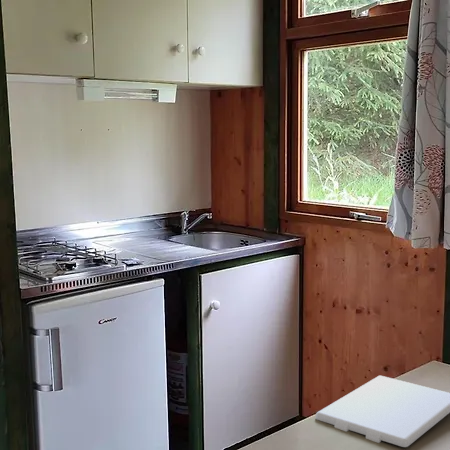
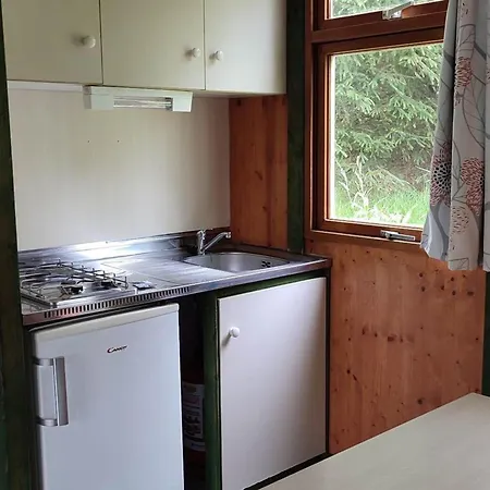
- cutting board (390, 408)
